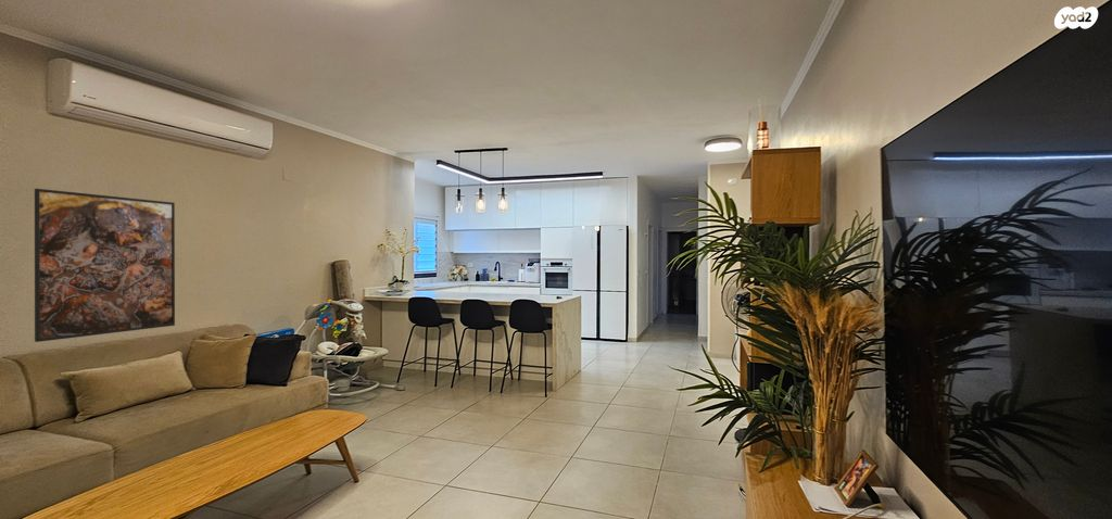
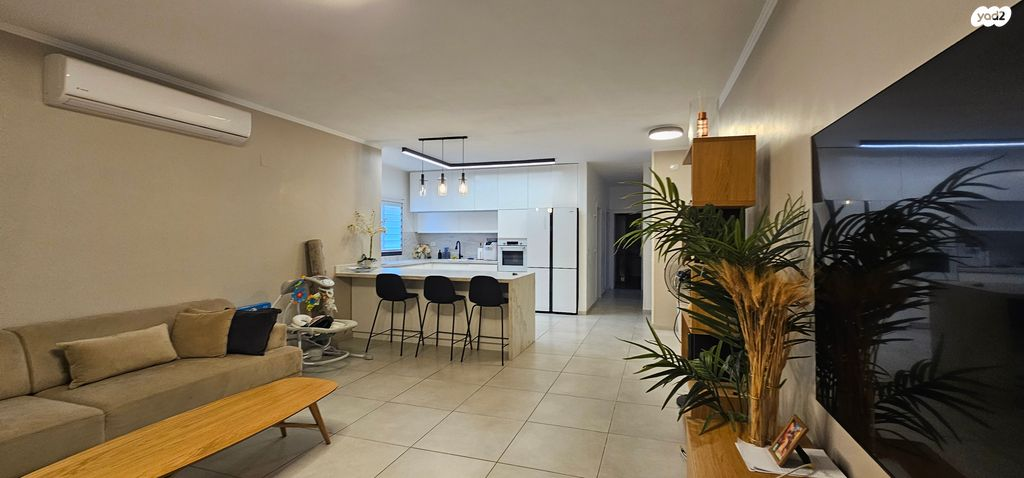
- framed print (112, 264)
